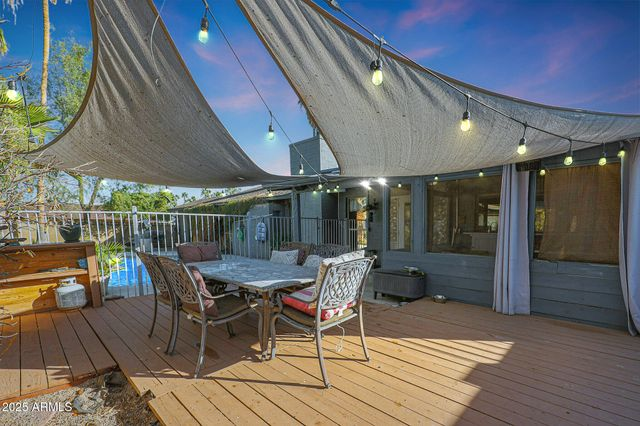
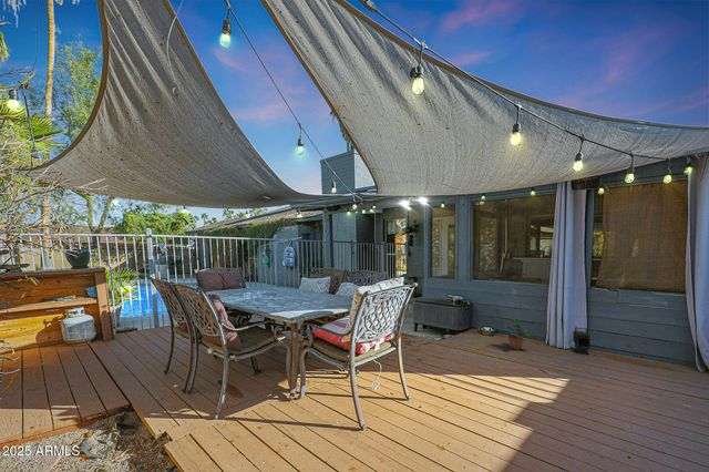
+ lantern (580, 339)
+ potted plant (516, 331)
